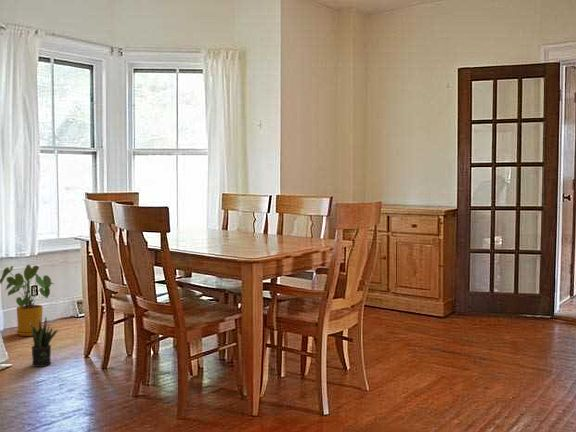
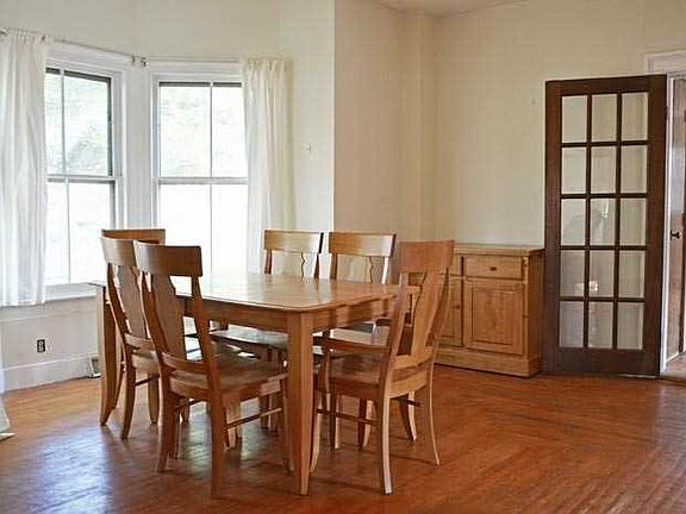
- potted plant (43, 341)
- house plant (26, 300)
